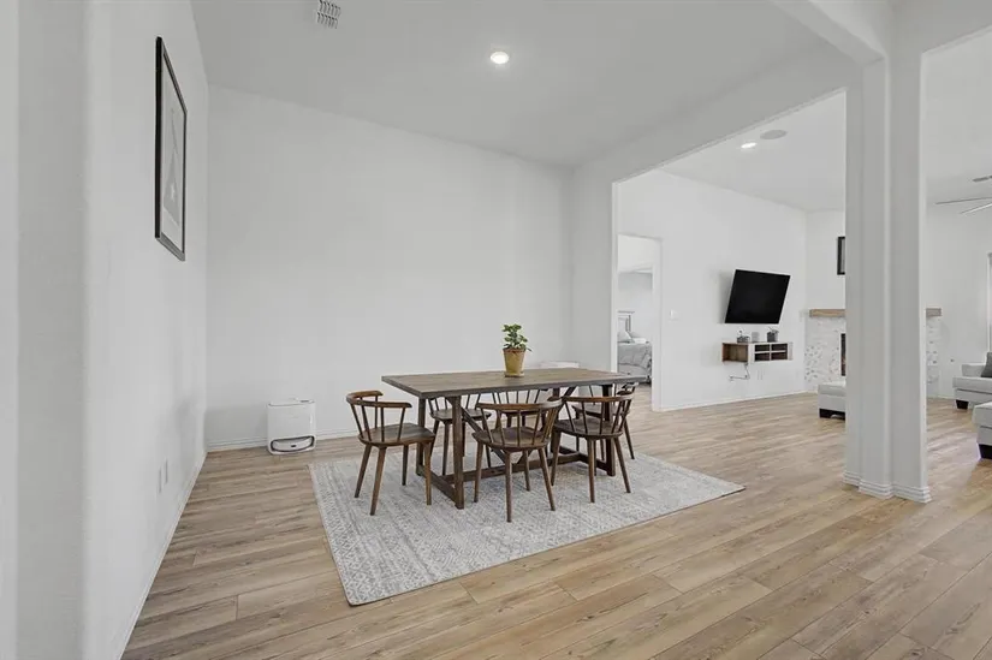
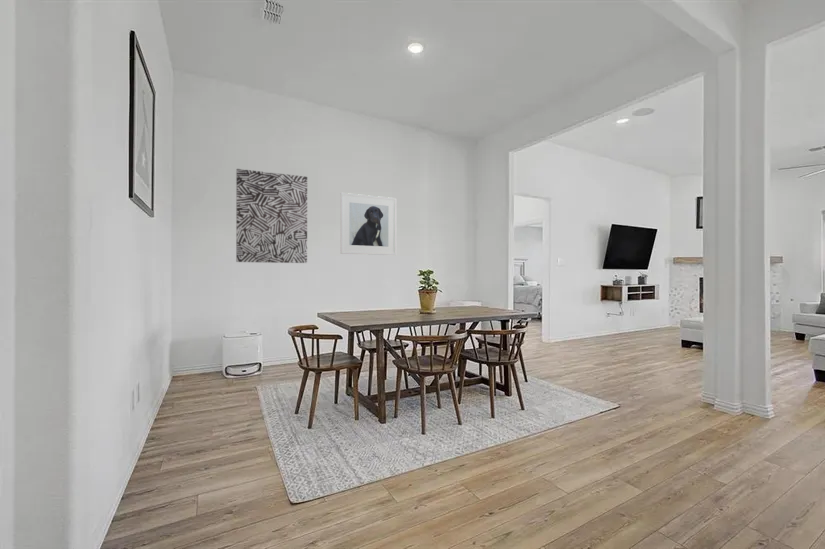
+ wall art (273, 217)
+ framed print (369, 225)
